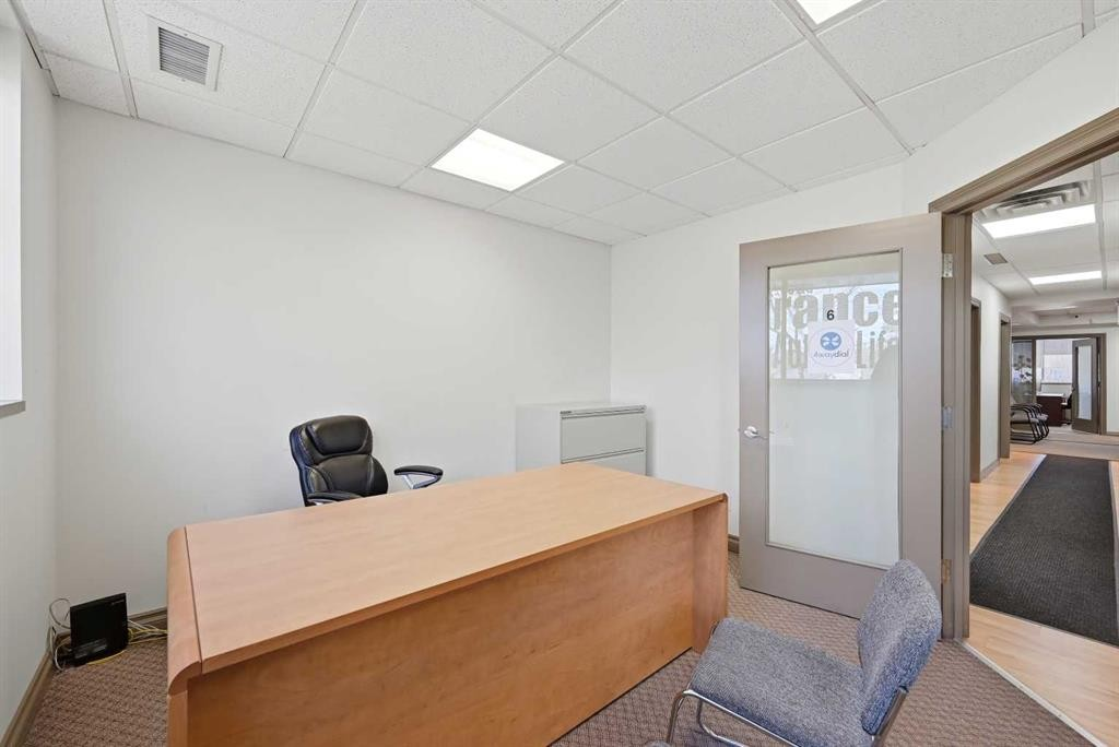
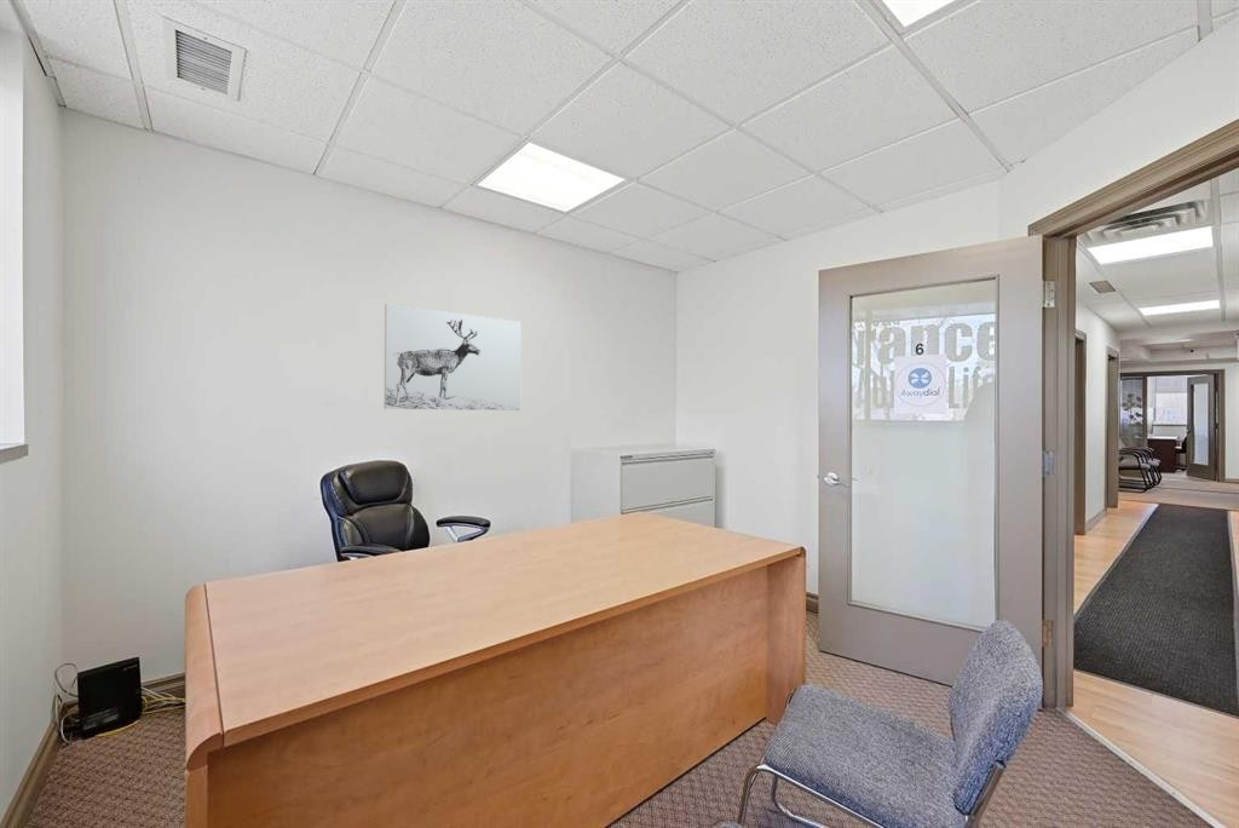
+ wall art (457, 361)
